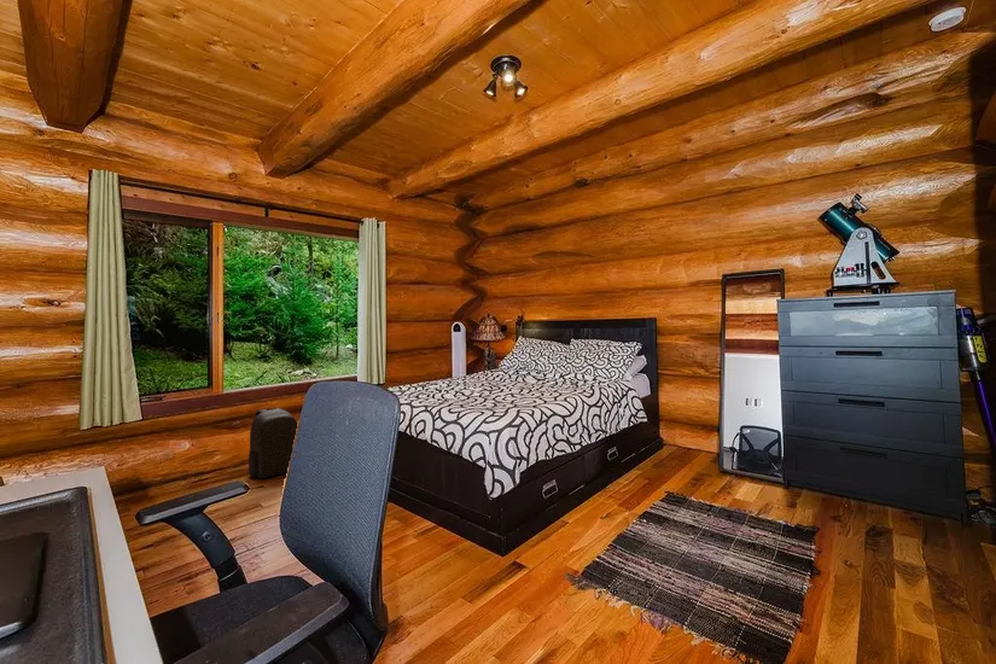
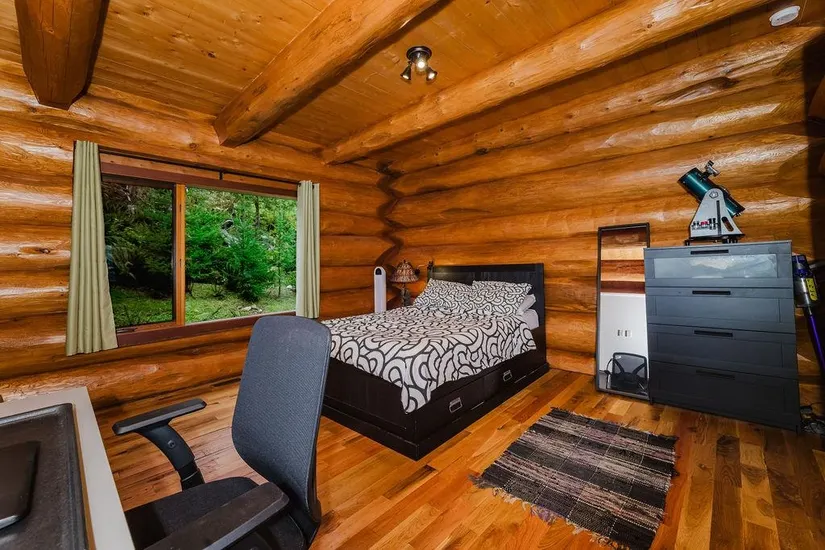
- backpack (273, 438)
